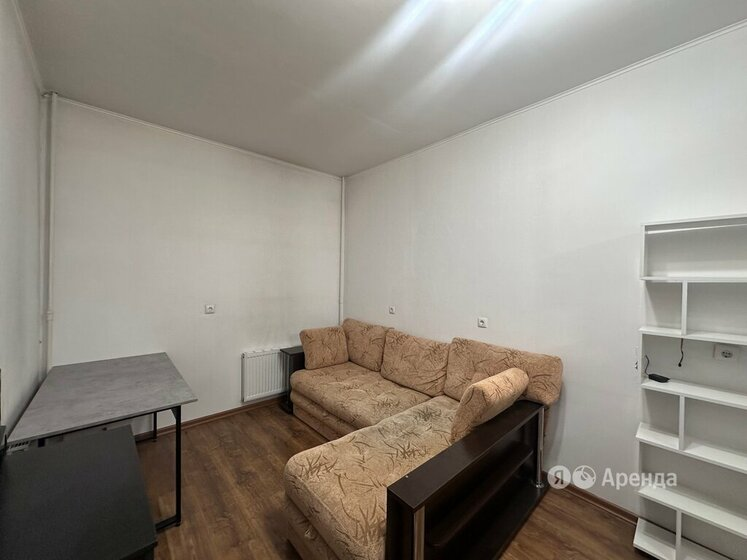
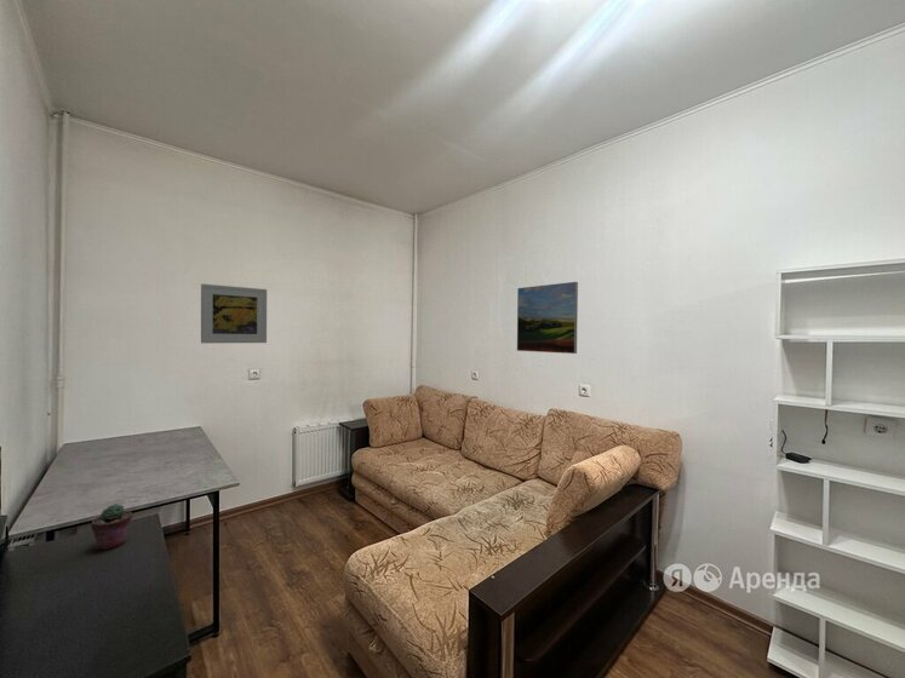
+ potted succulent (111, 524)
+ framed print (545, 318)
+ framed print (235, 315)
